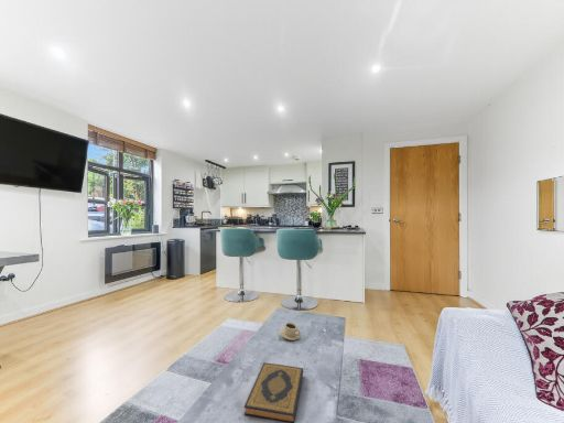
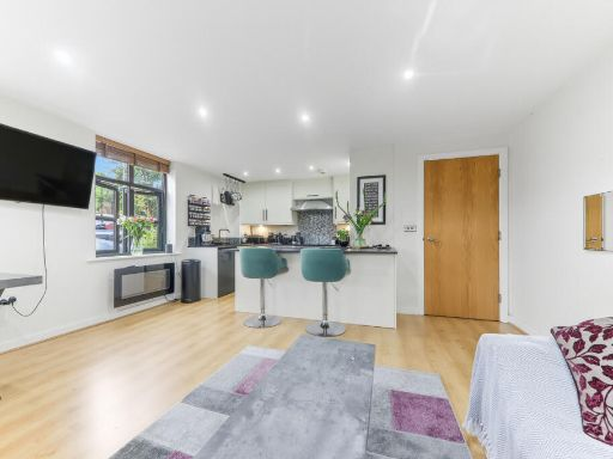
- cup (290, 329)
- hardback book (276, 388)
